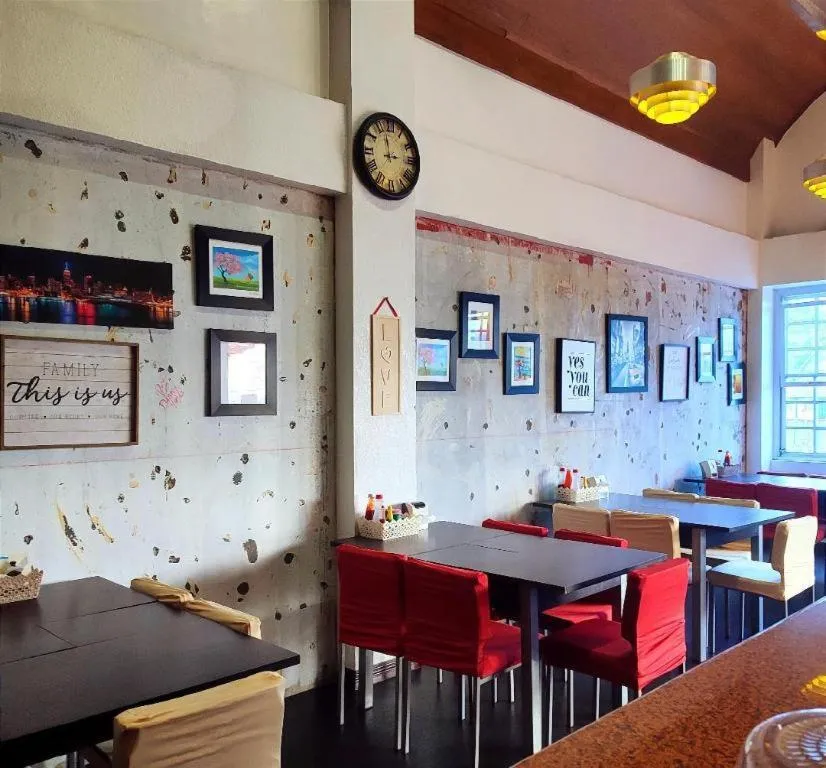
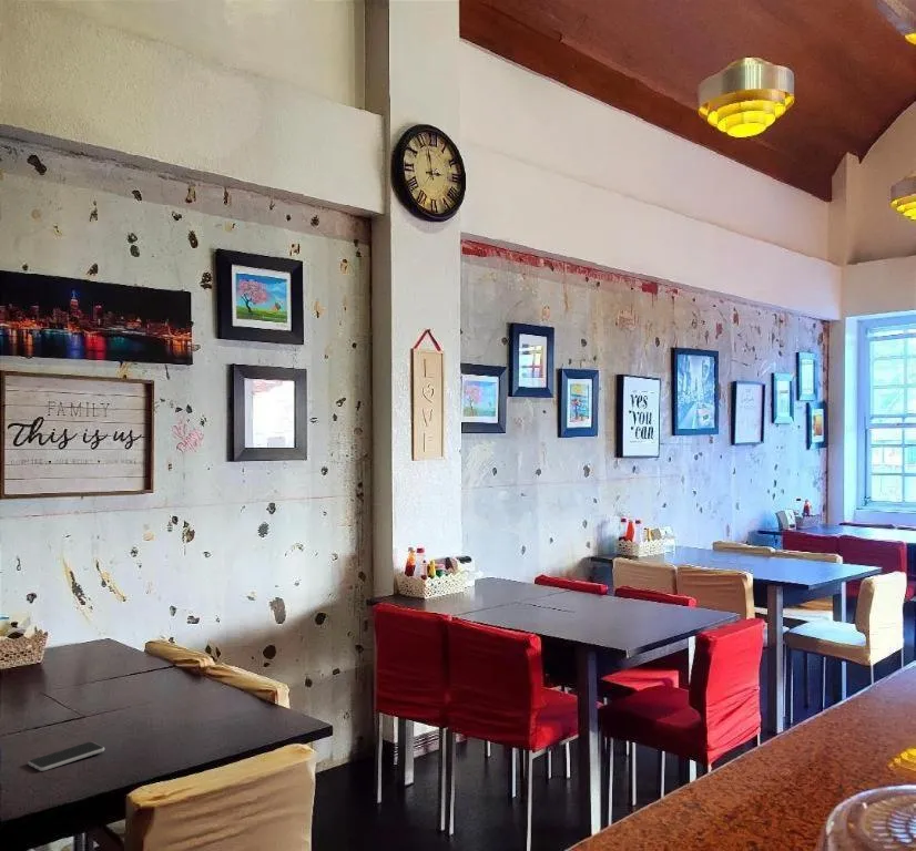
+ smartphone (67, 755)
